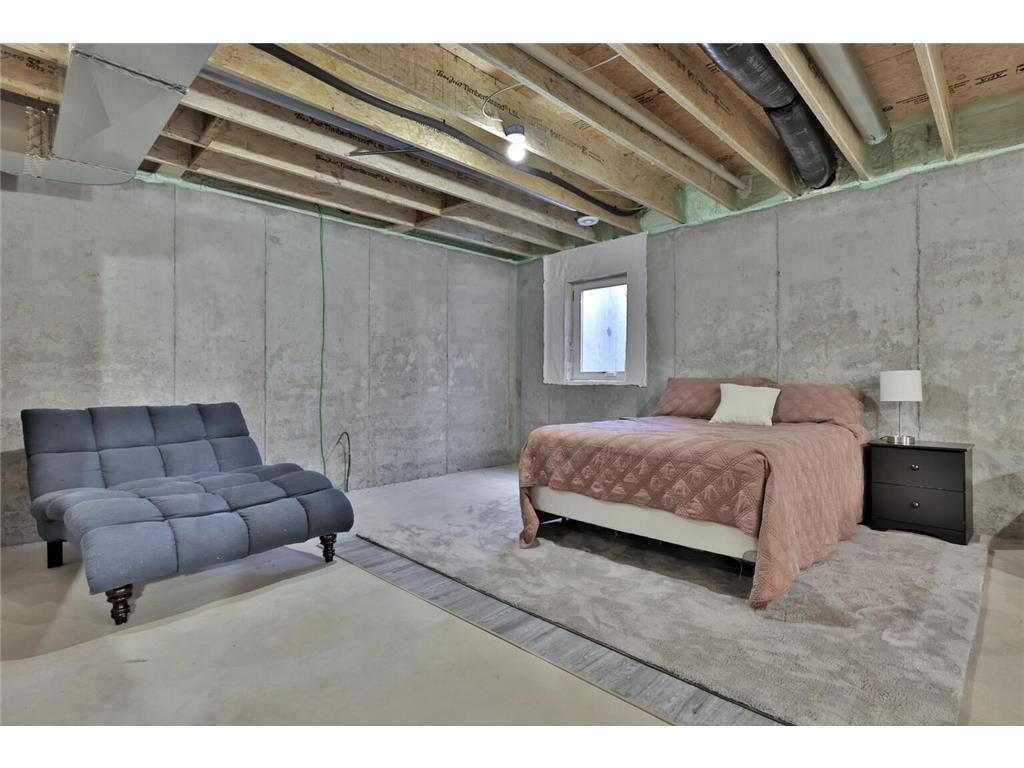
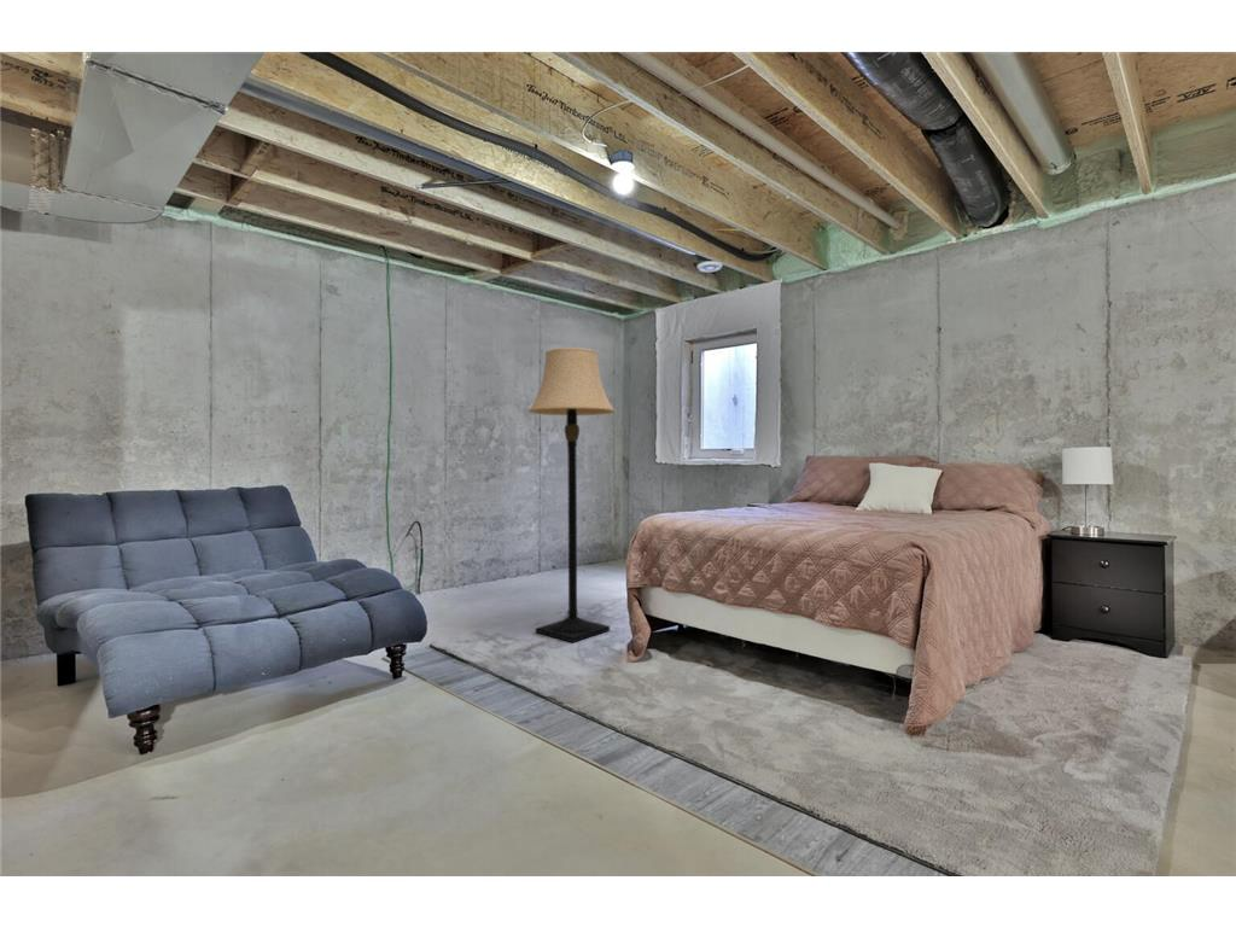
+ lamp (572, 491)
